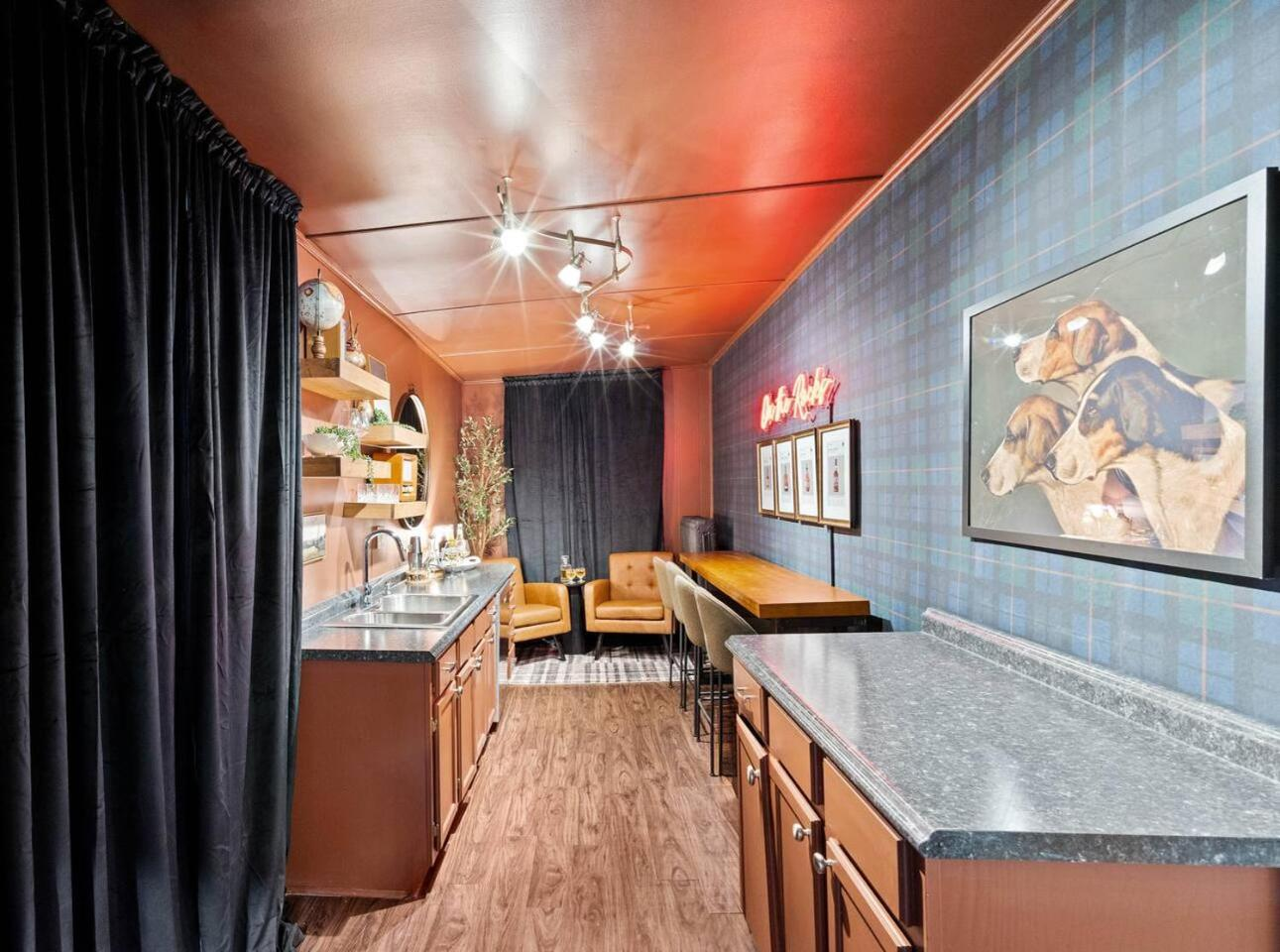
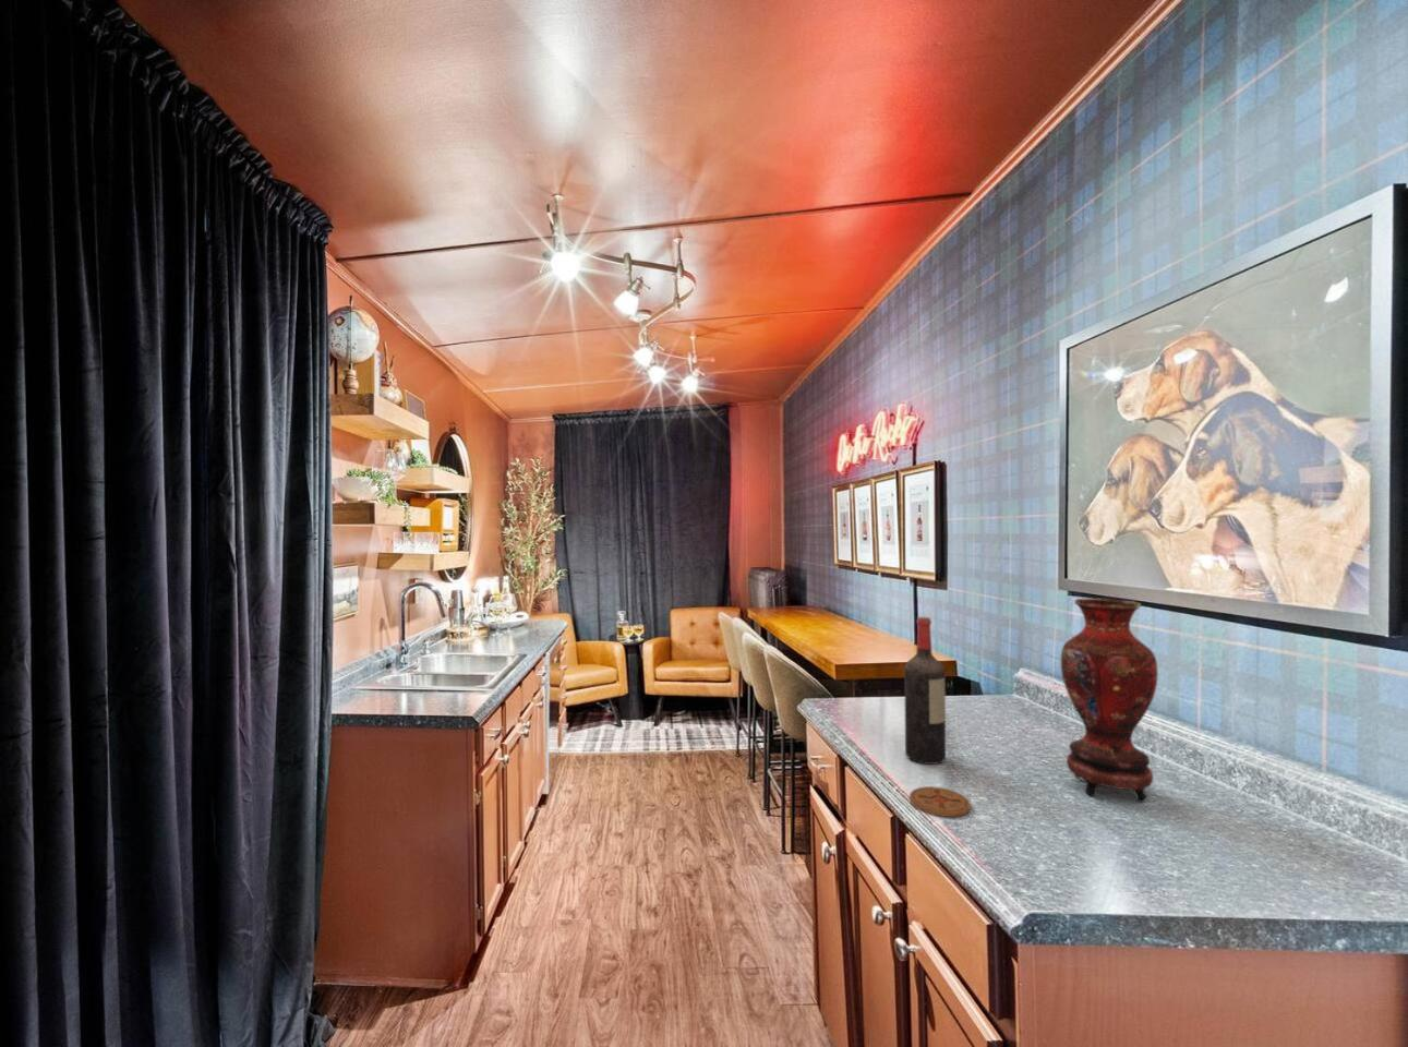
+ coaster (939, 801)
+ wine bottle (924, 687)
+ vase (1107, 695)
